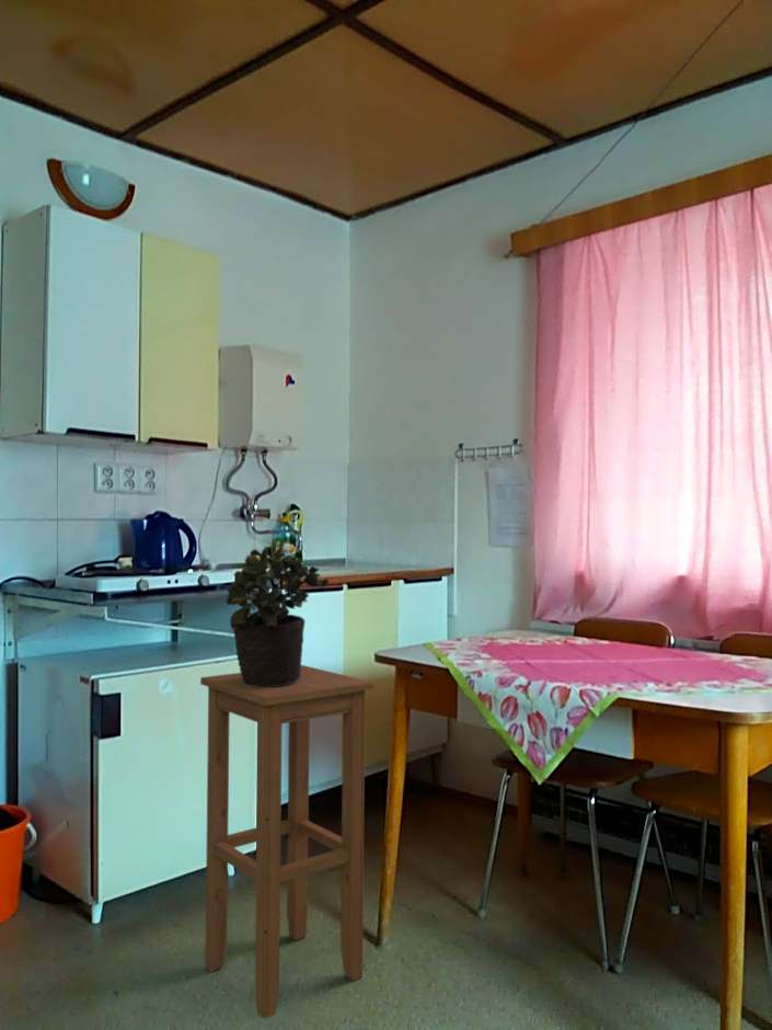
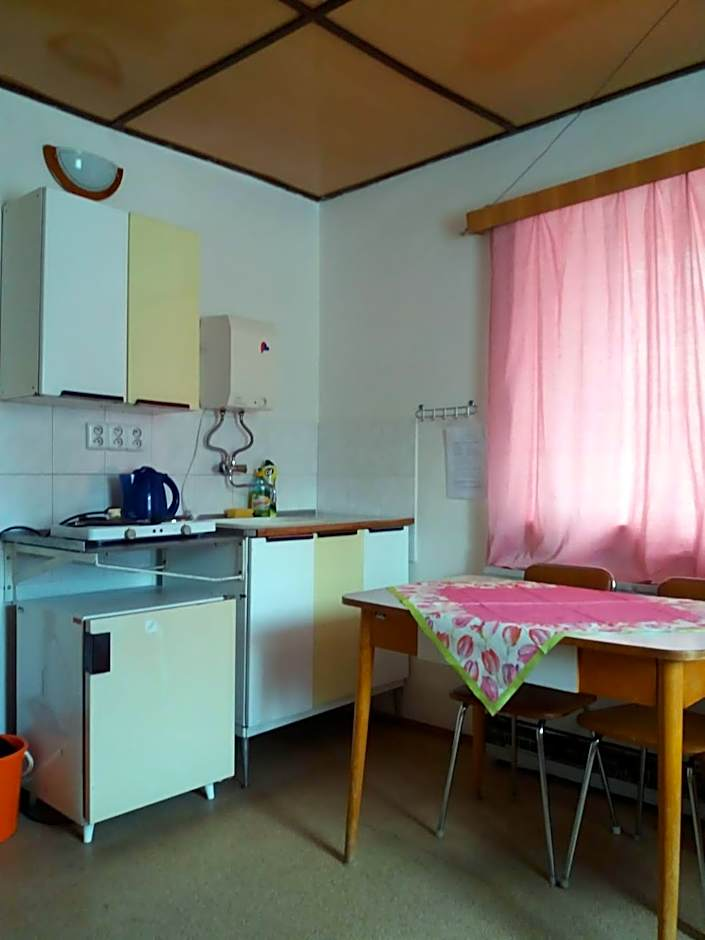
- potted plant (278, 611)
- stool (284, 825)
